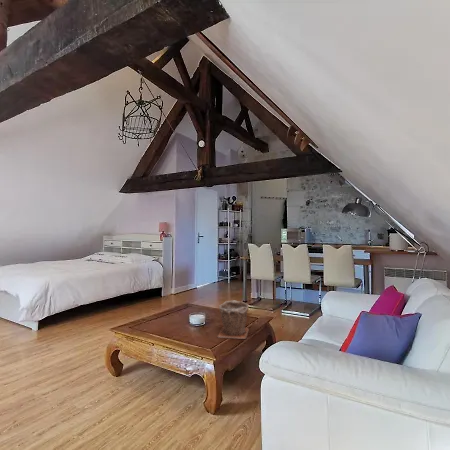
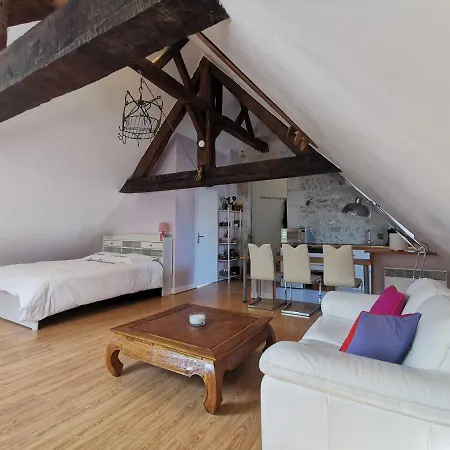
- plant pot (233, 318)
